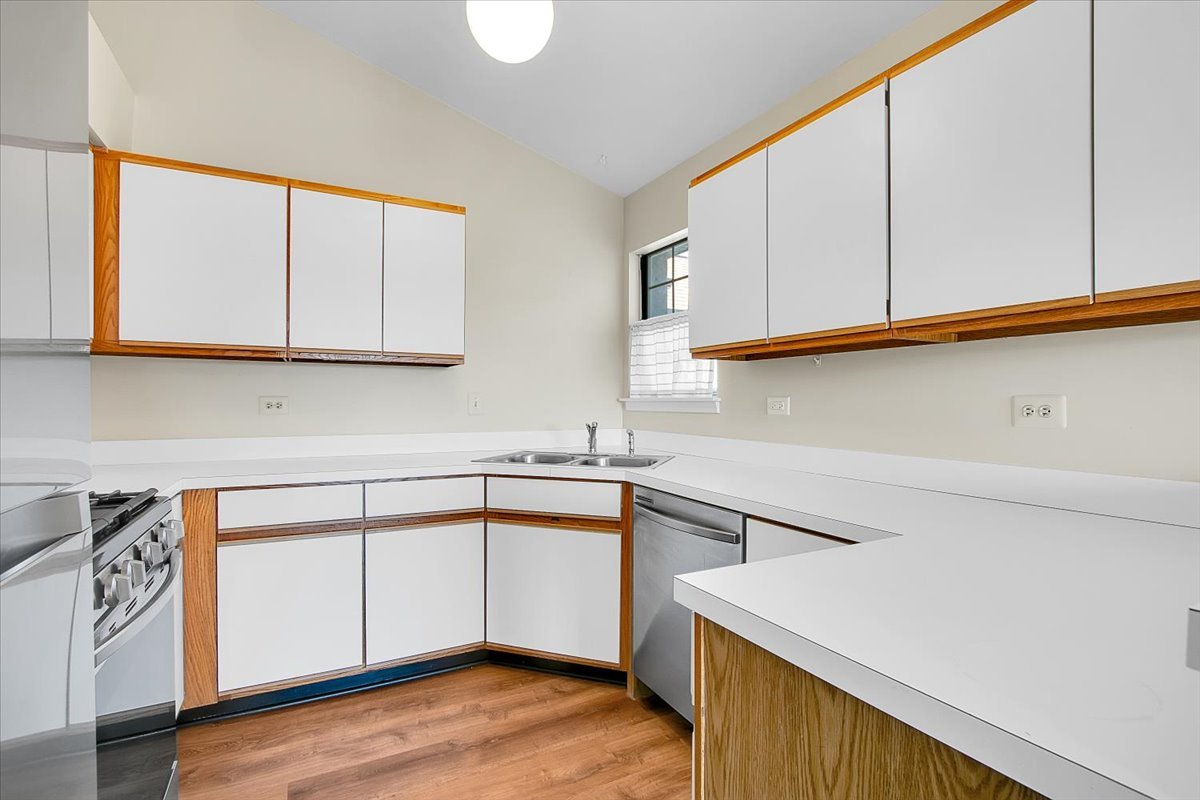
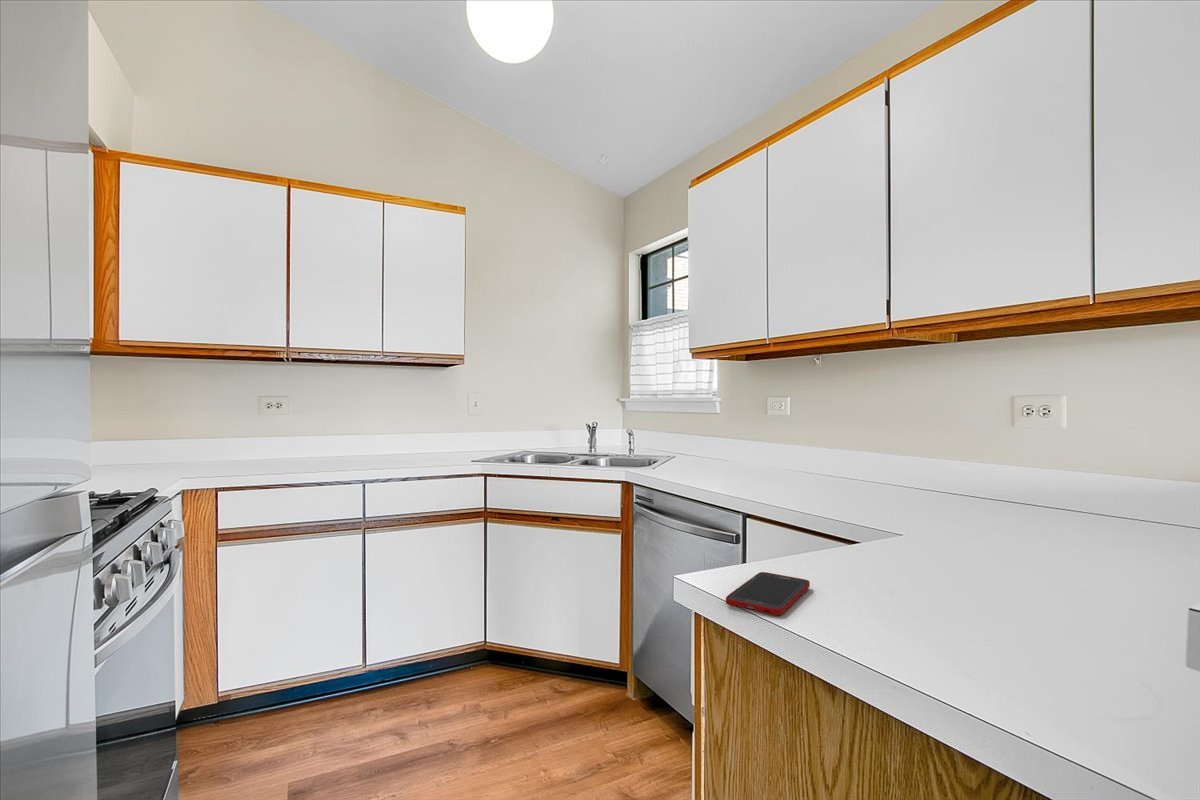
+ cell phone (769, 592)
